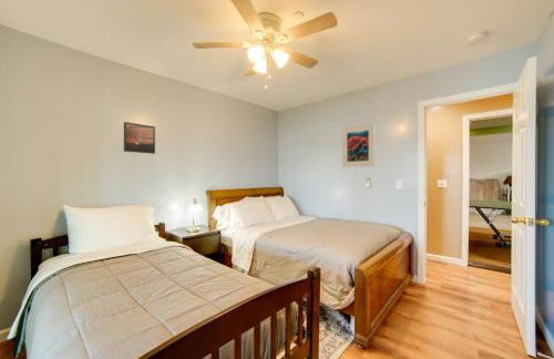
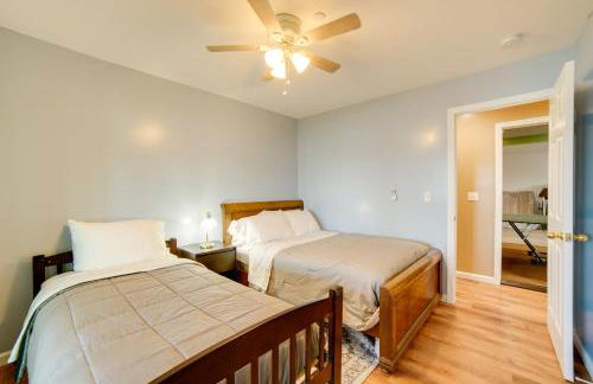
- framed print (140, 139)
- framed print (357, 146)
